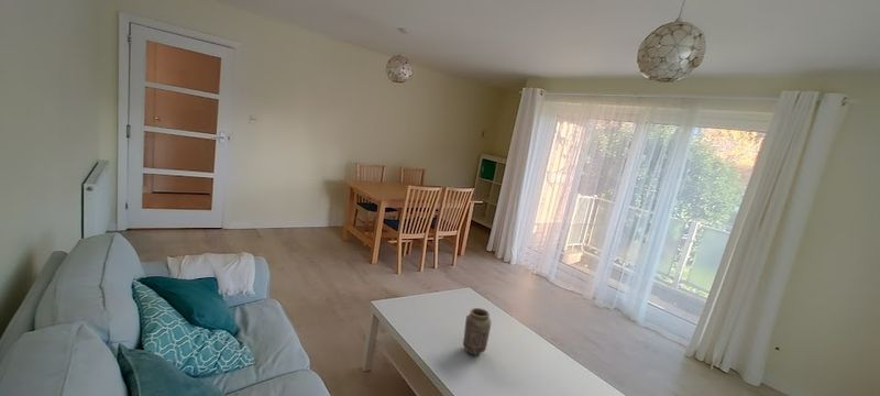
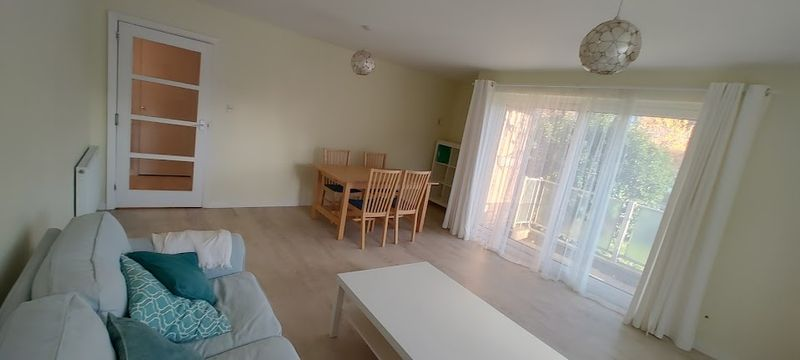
- vase (476, 331)
